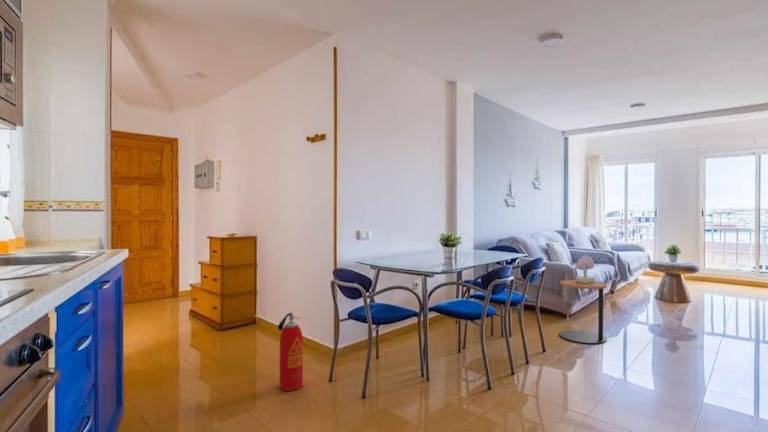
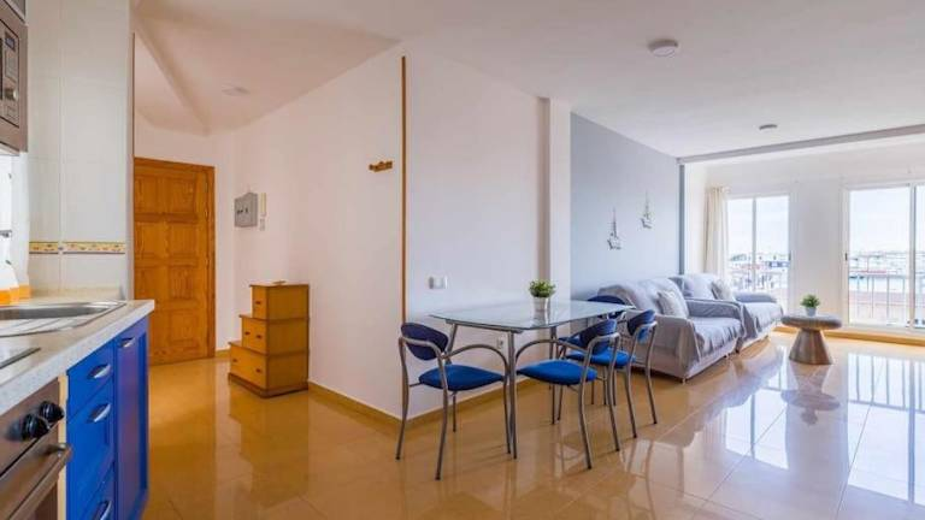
- table lamp (583, 269)
- side table (598, 310)
- fire extinguisher (289, 349)
